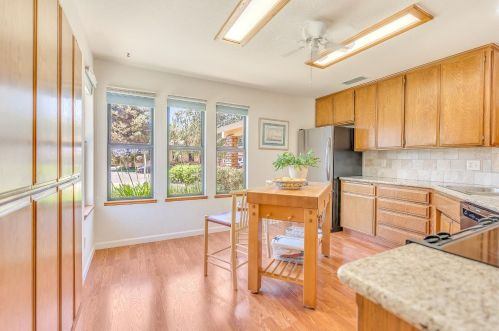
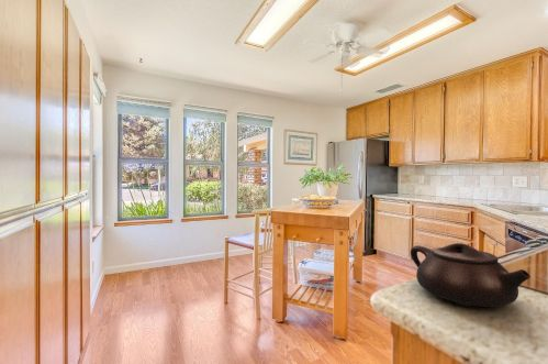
+ teapot (461, 268)
